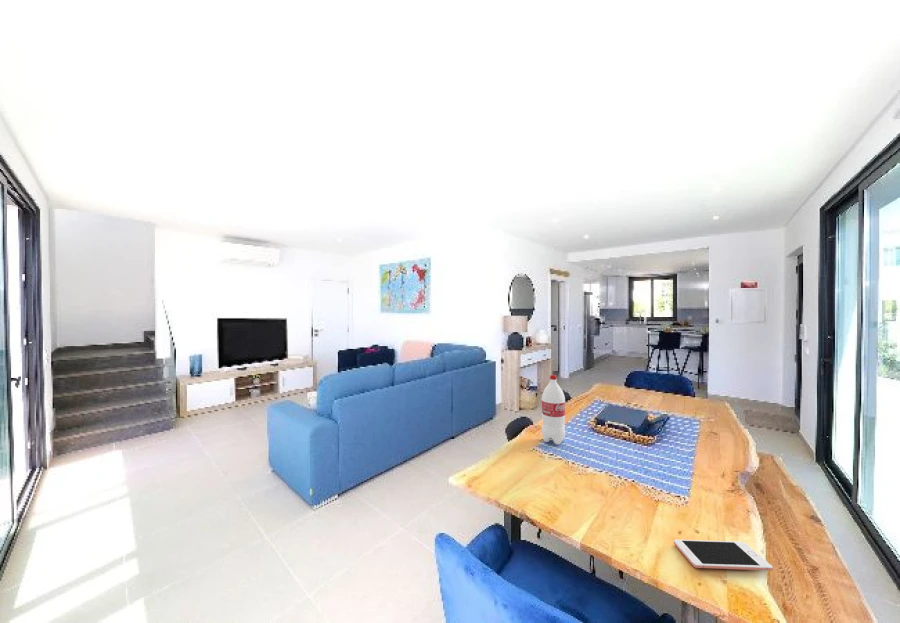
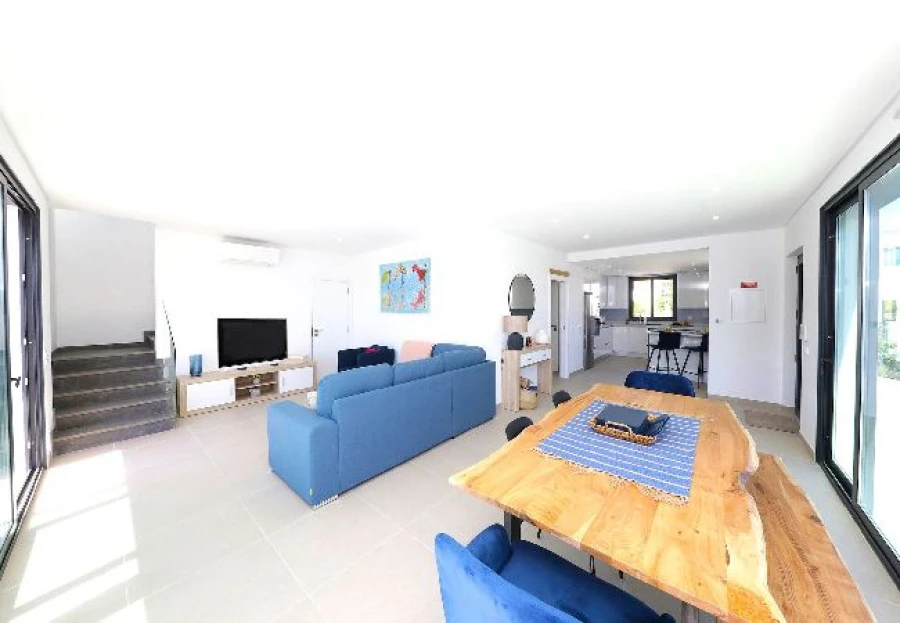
- bottle (553, 408)
- cell phone (720, 554)
